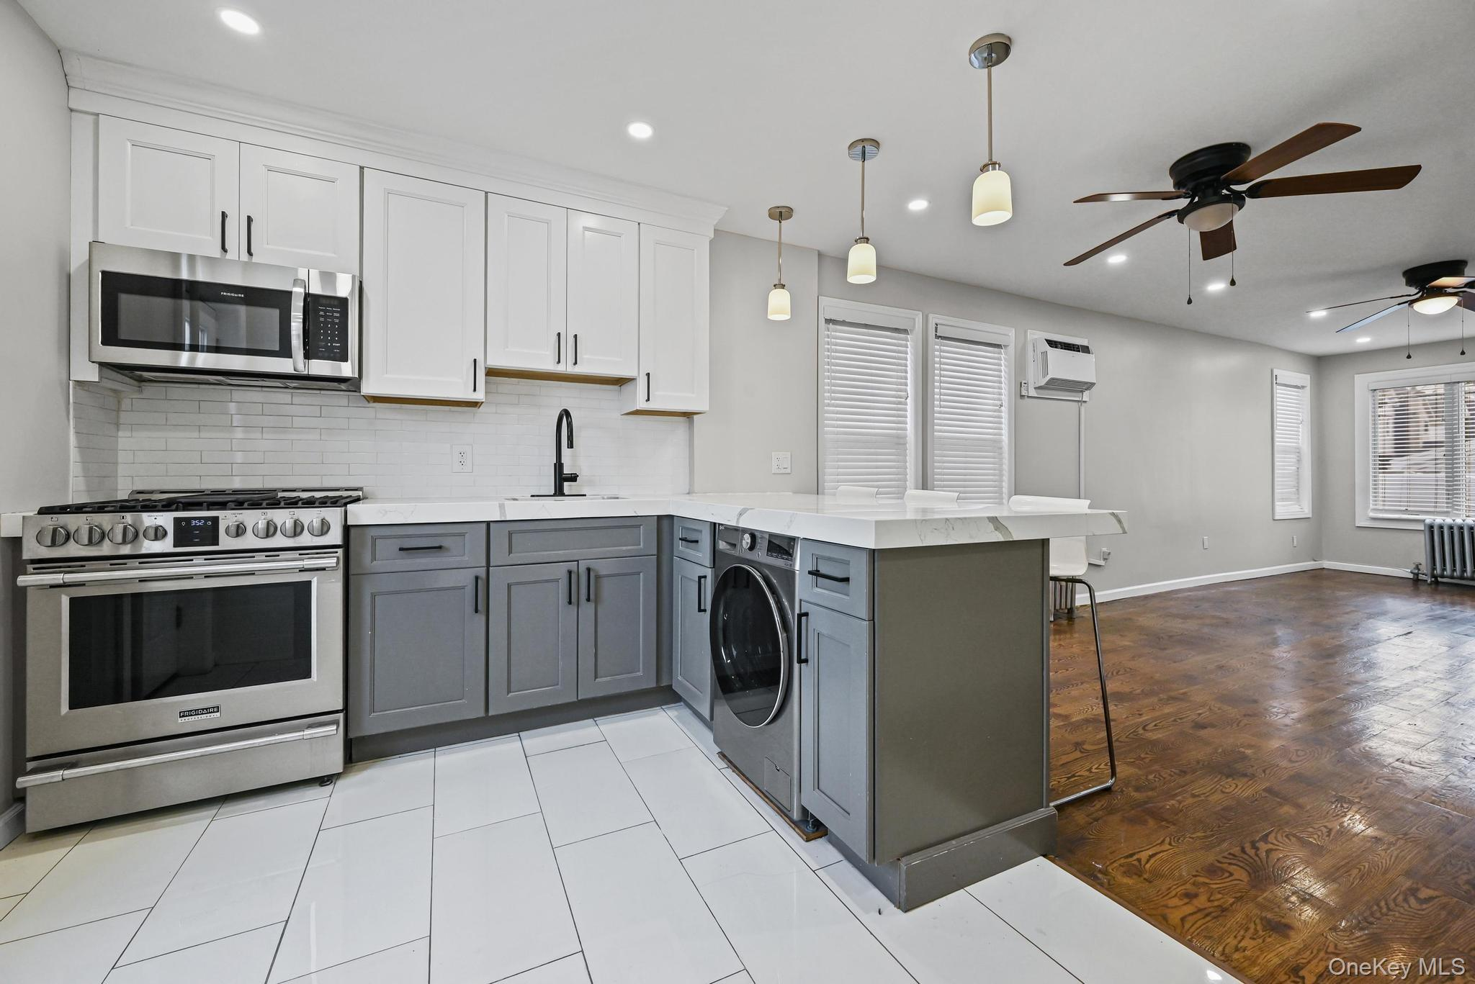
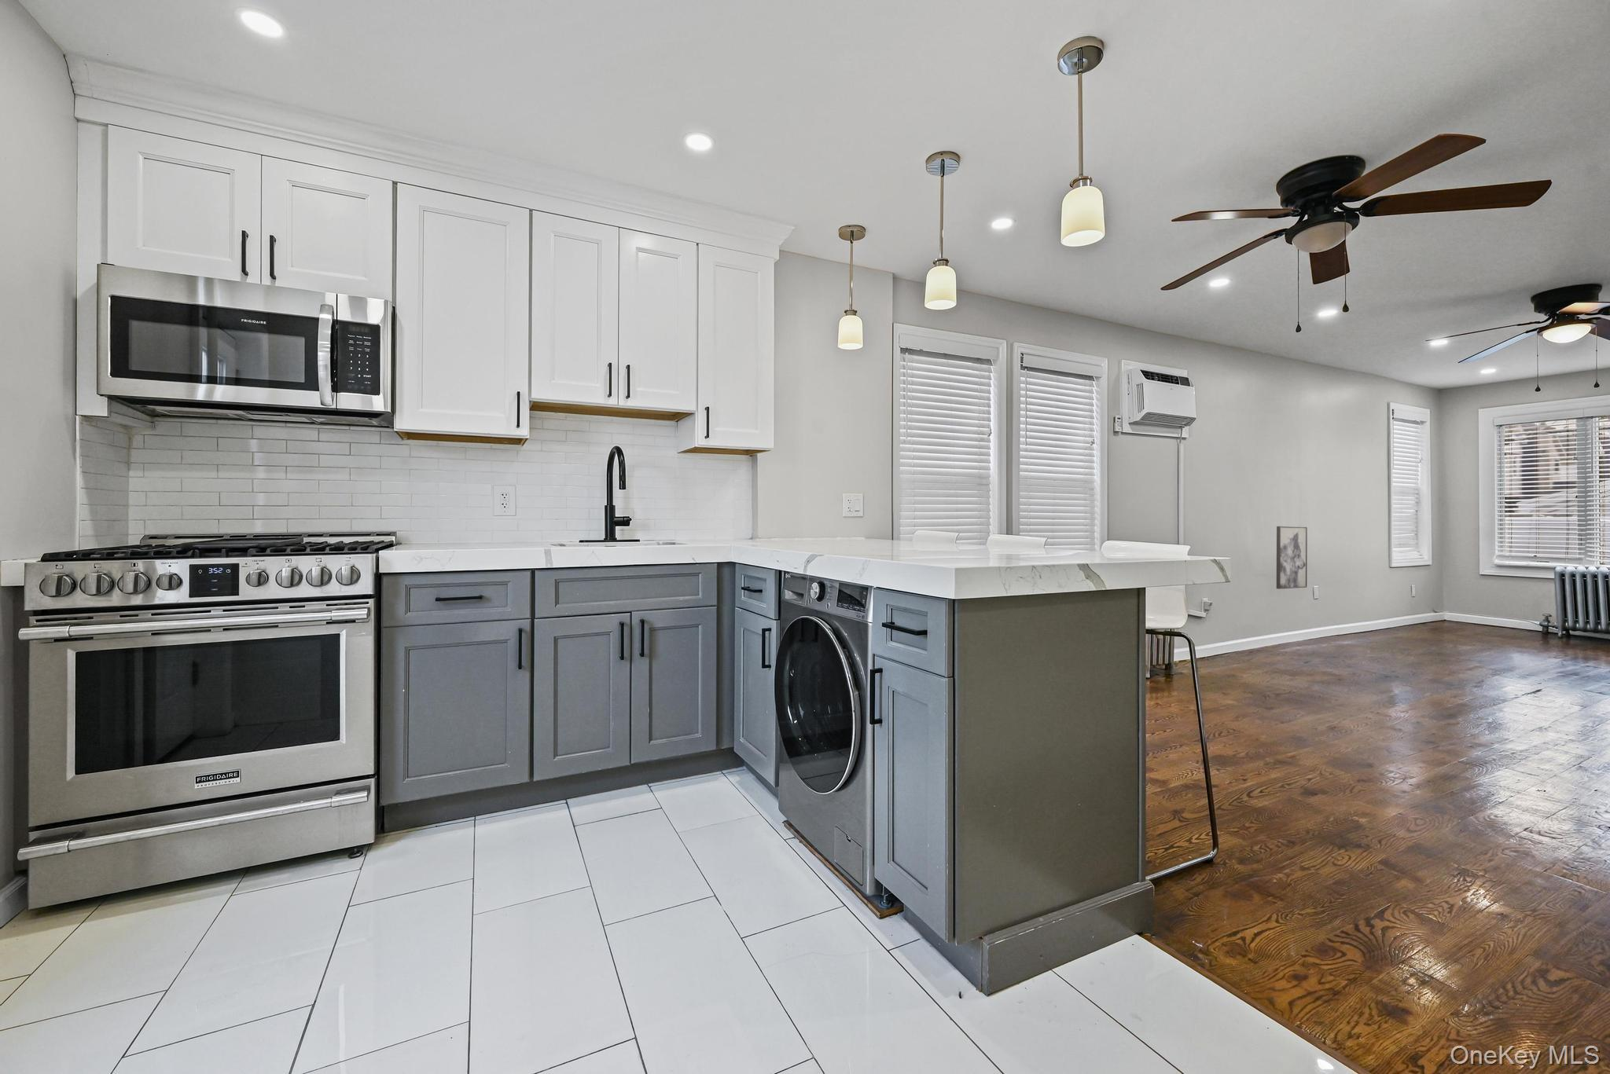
+ wall art (1291, 557)
